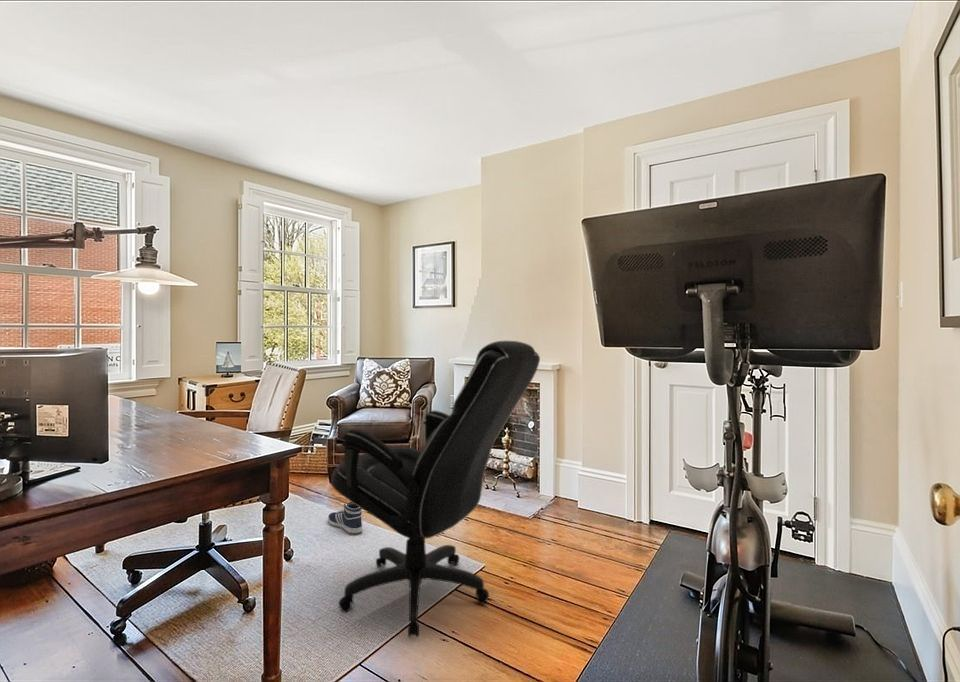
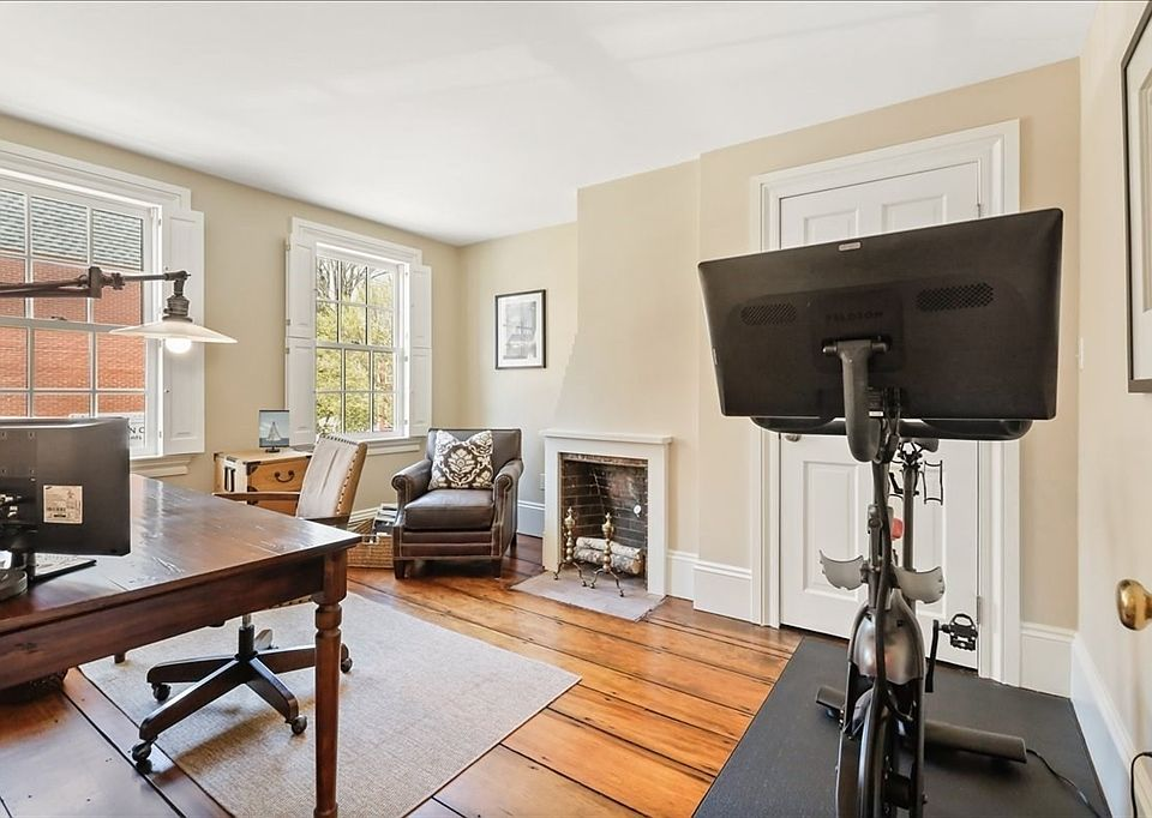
- office chair (432, 469)
- sneaker (345, 512)
